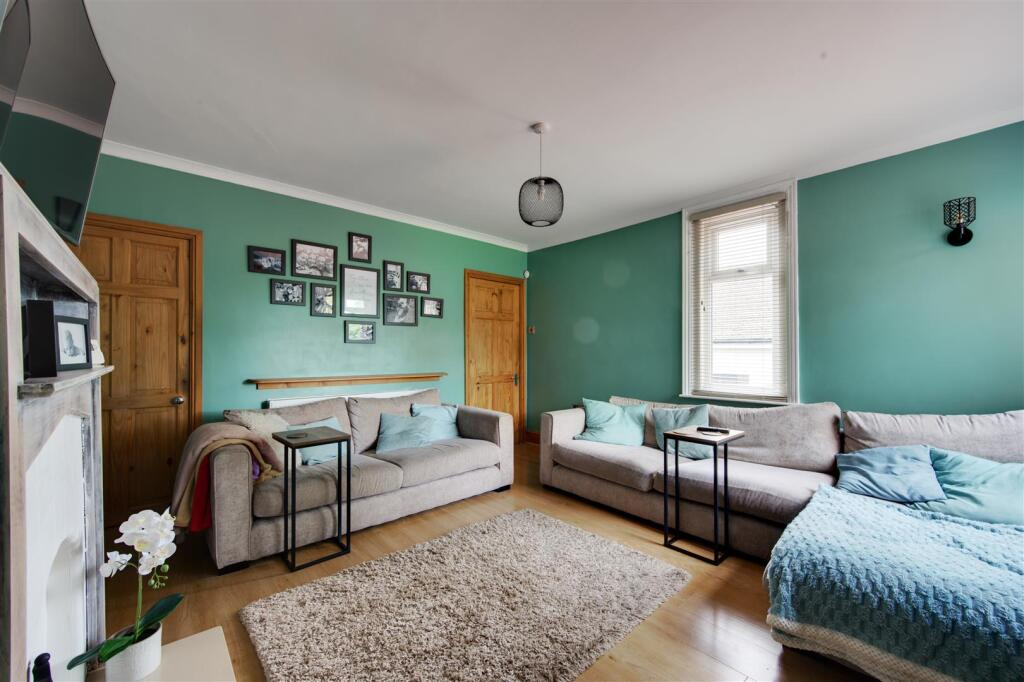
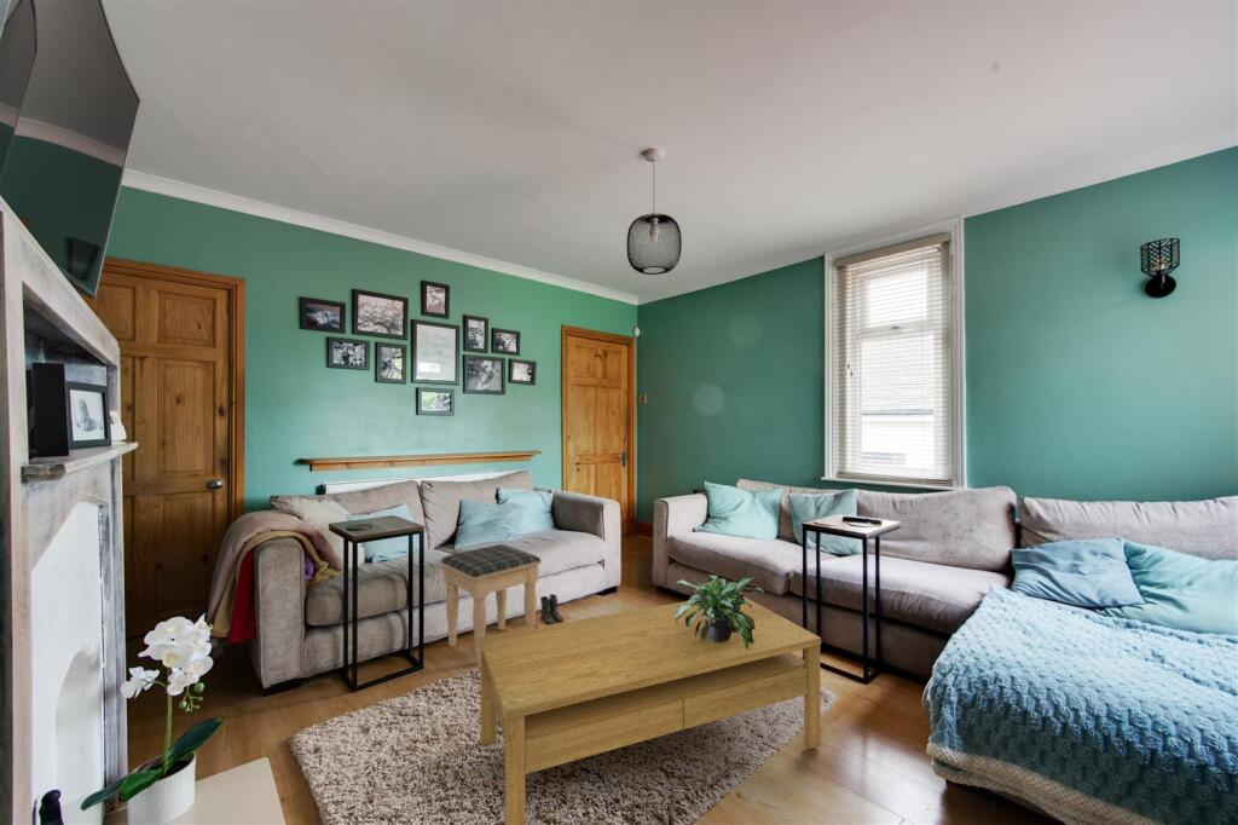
+ boots (550, 608)
+ coffee table (649, 691)
+ footstool (496, 599)
+ potted plant (717, 605)
